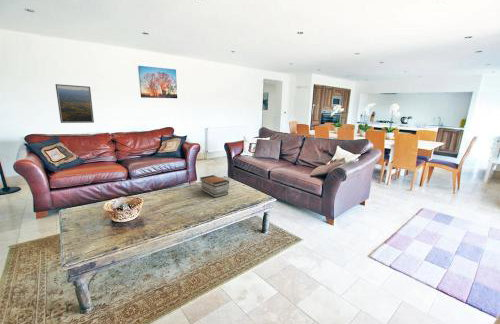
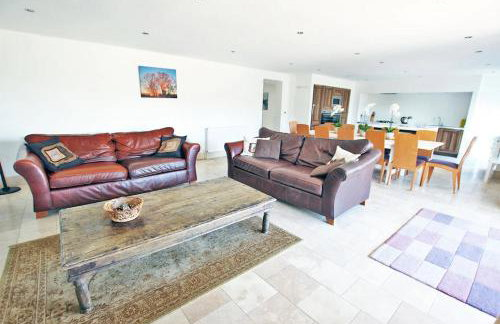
- book stack (214, 185)
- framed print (75, 104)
